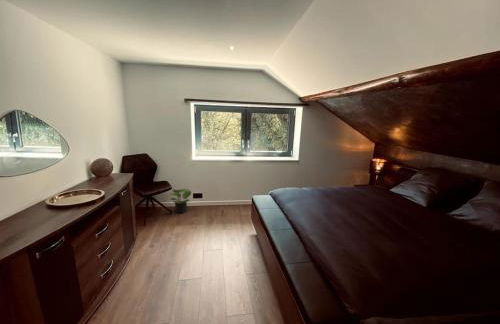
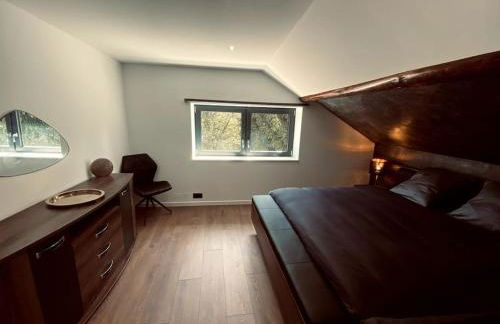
- potted plant (178, 199)
